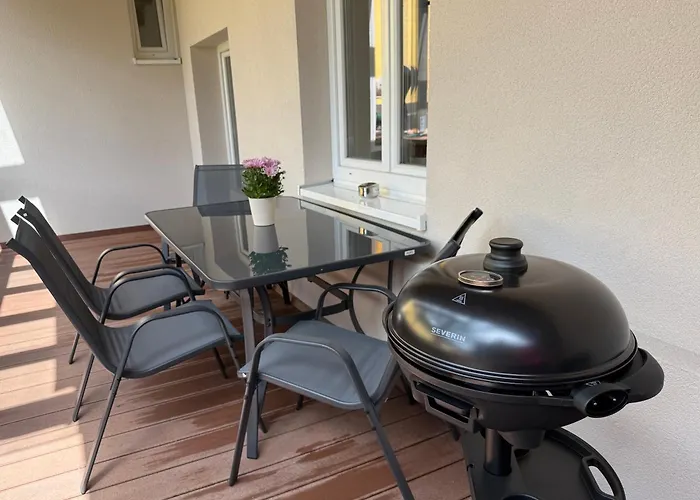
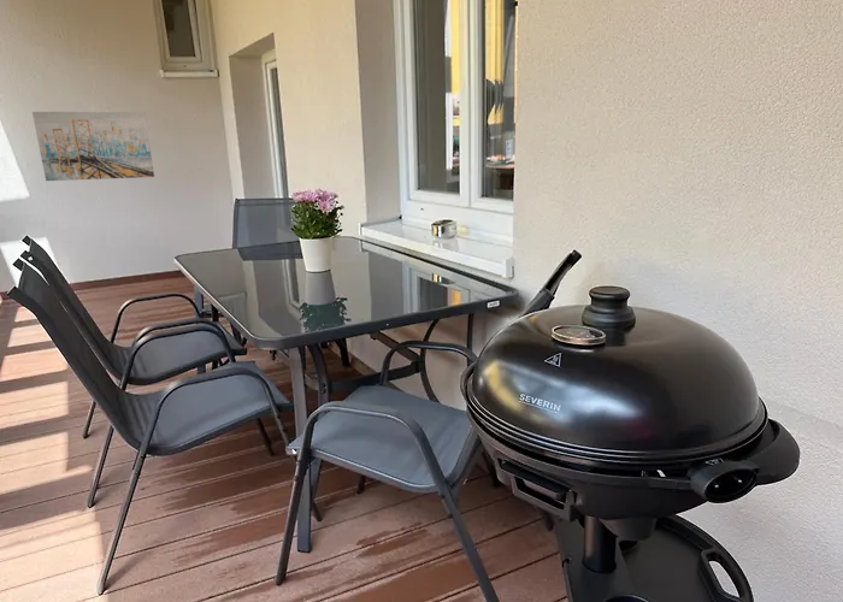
+ wall art (96, 146)
